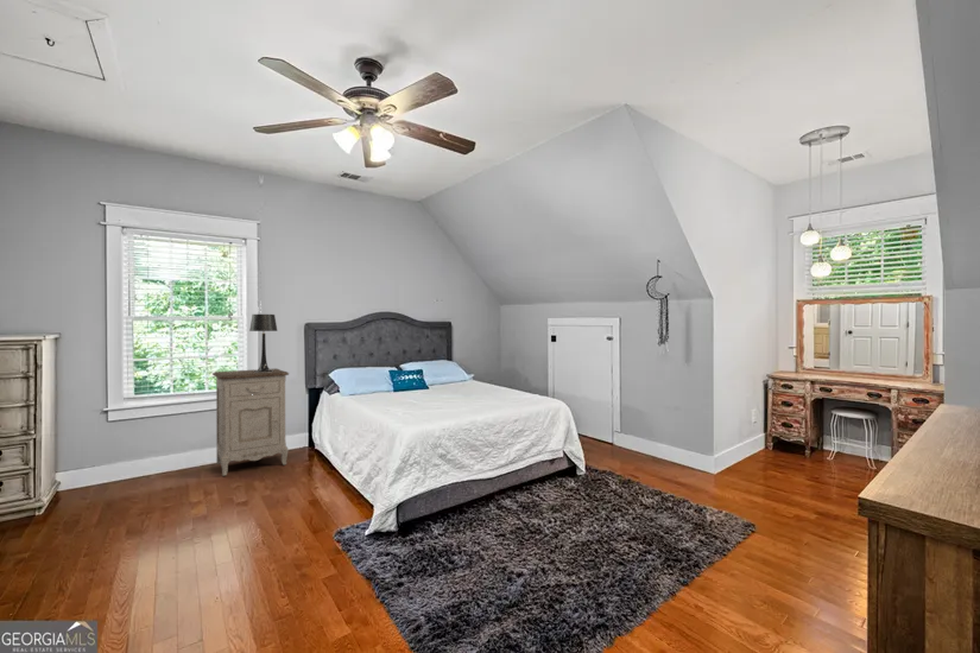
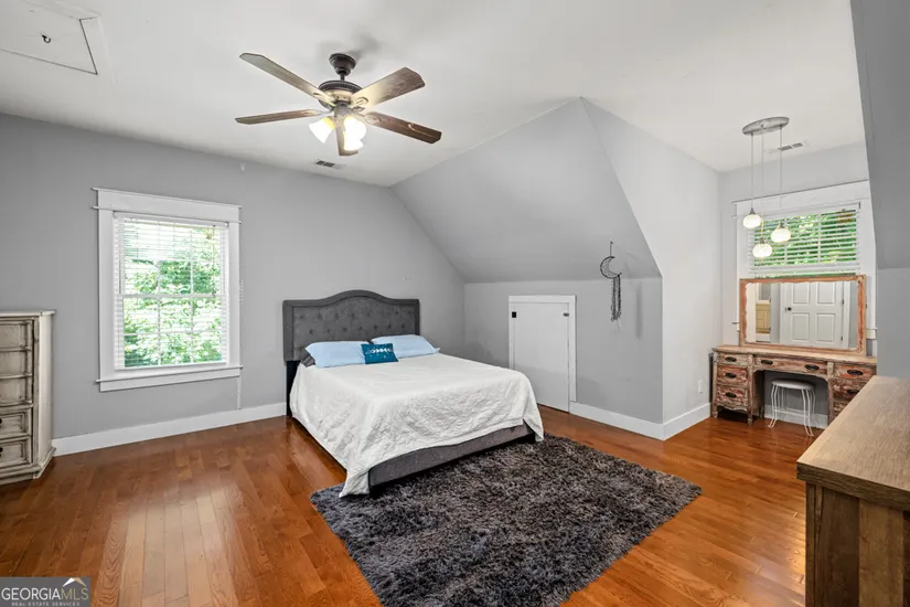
- nightstand (252, 418)
- table lamp (264, 342)
